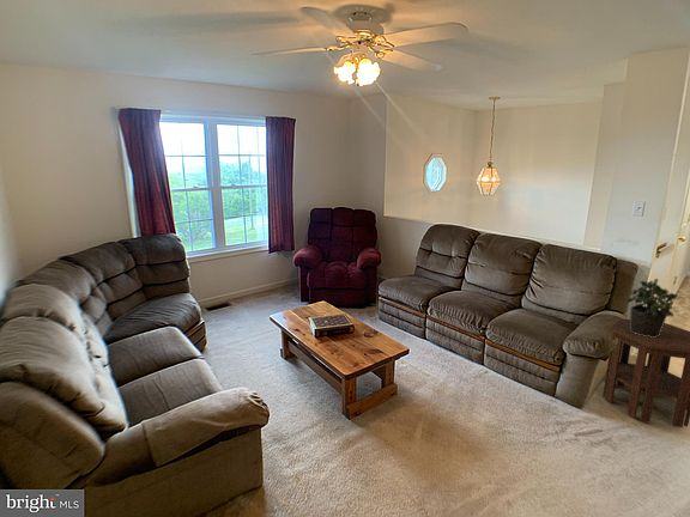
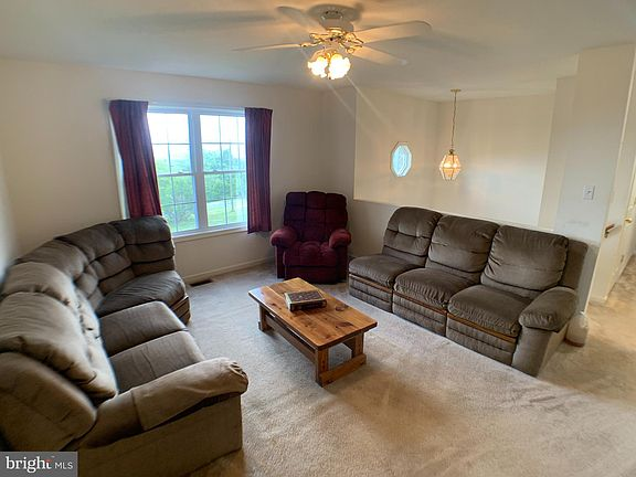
- side table (652, 369)
- potted plant (650, 305)
